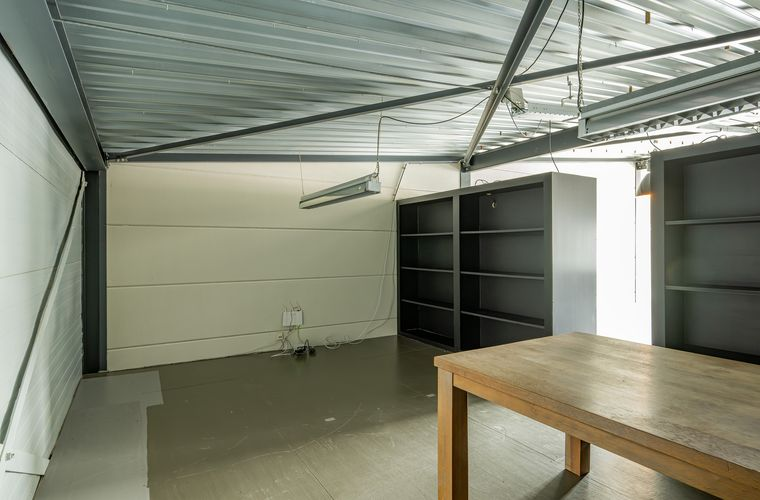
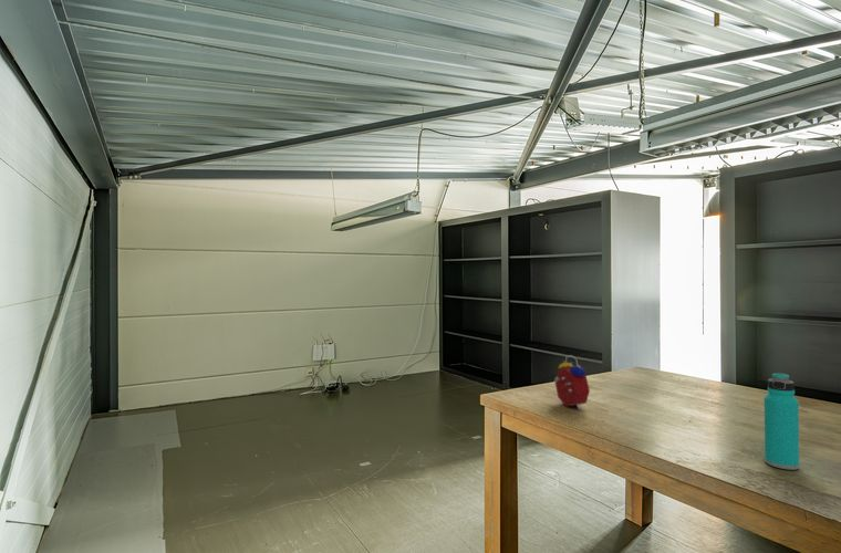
+ alarm clock (569, 380)
+ water bottle (781, 418)
